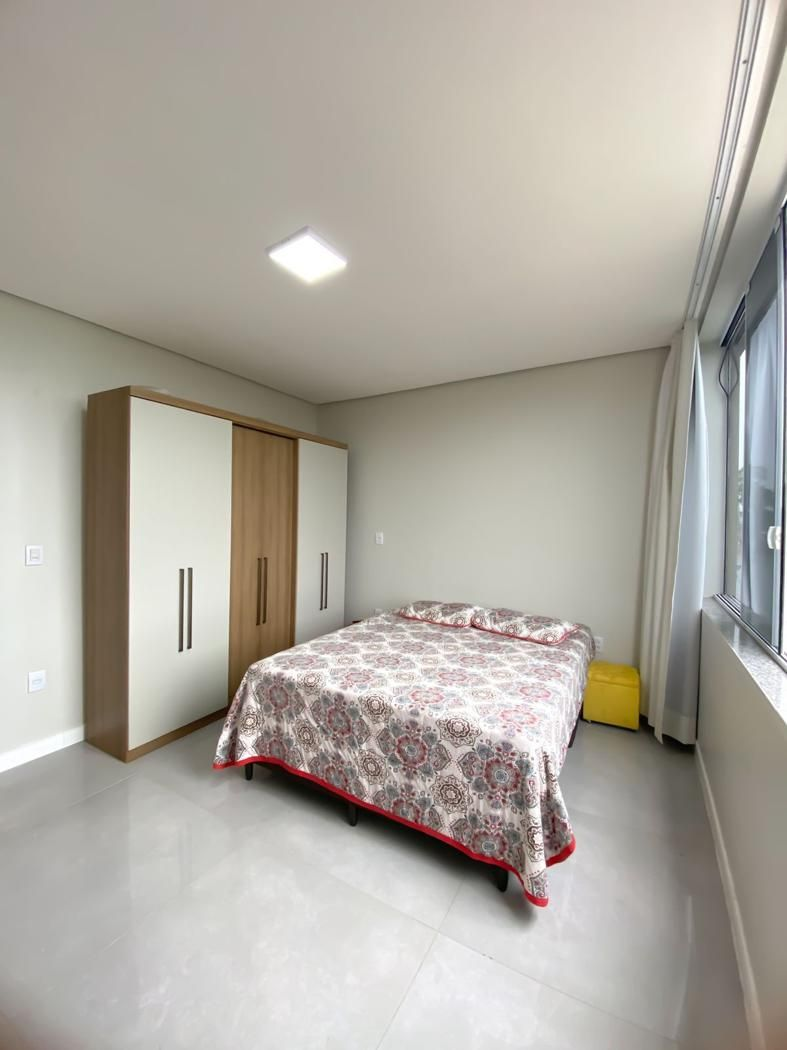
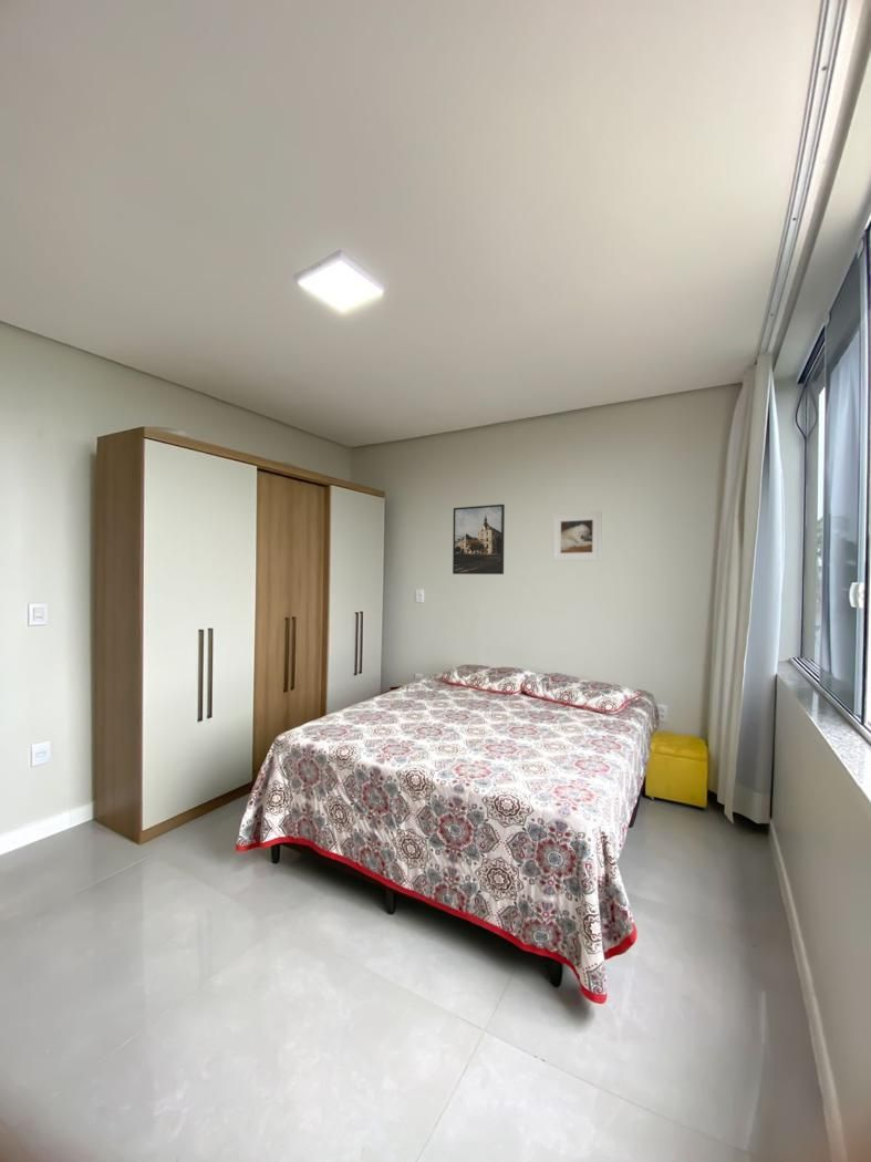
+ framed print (577, 537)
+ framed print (477, 540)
